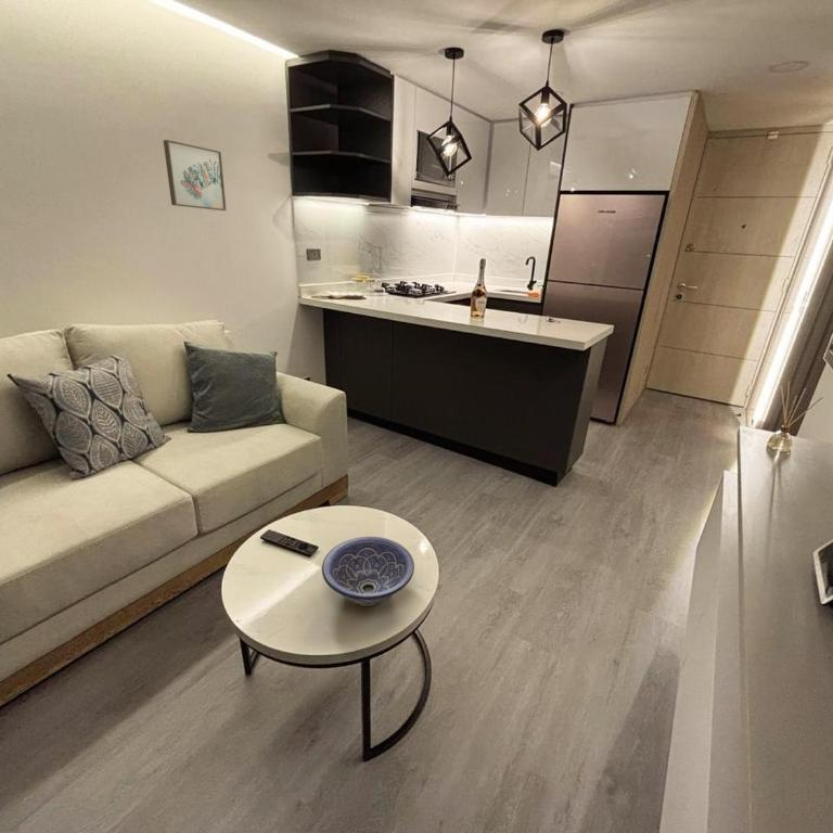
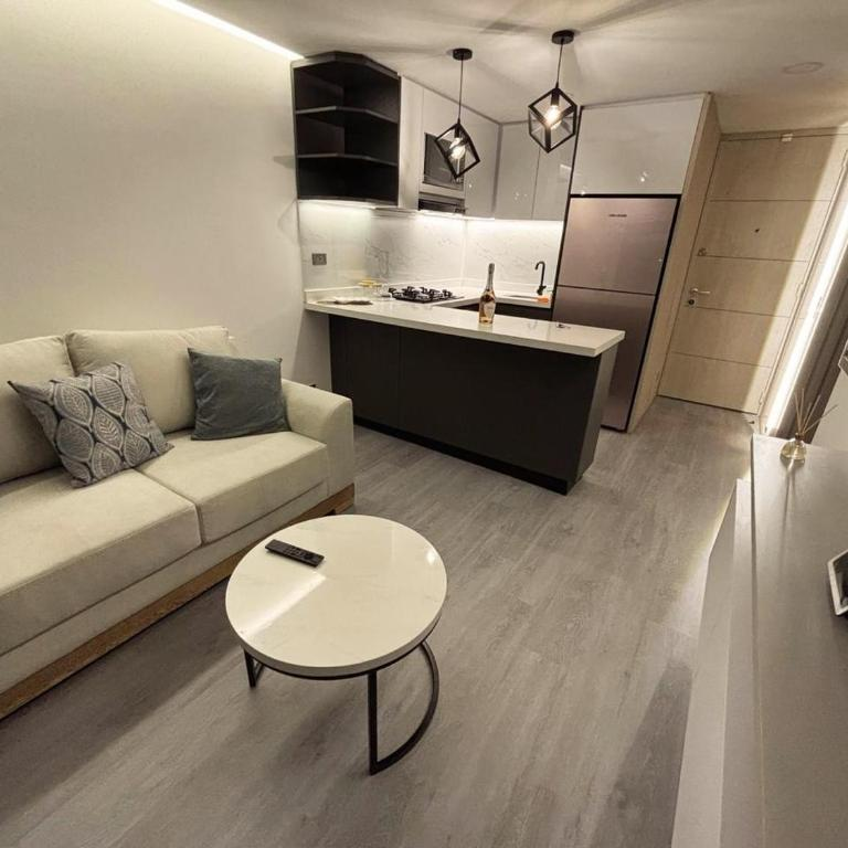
- wall art (196, 177)
- decorative bowl (368, 578)
